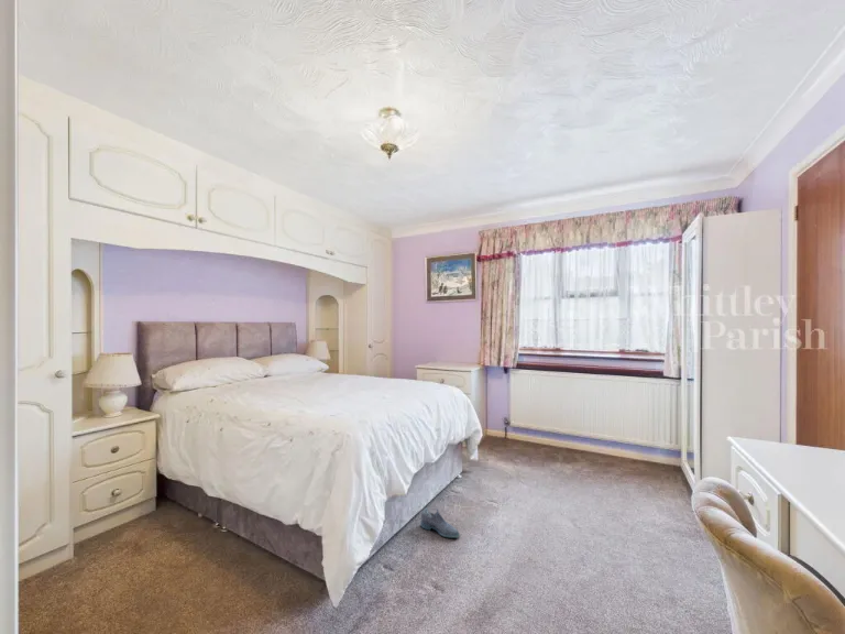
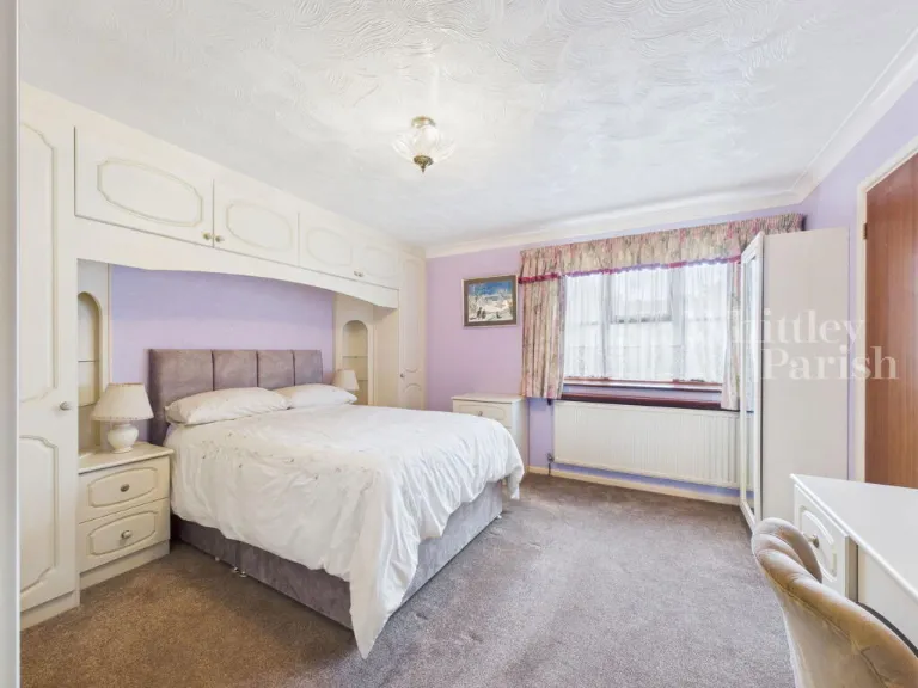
- shoe (439, 521)
